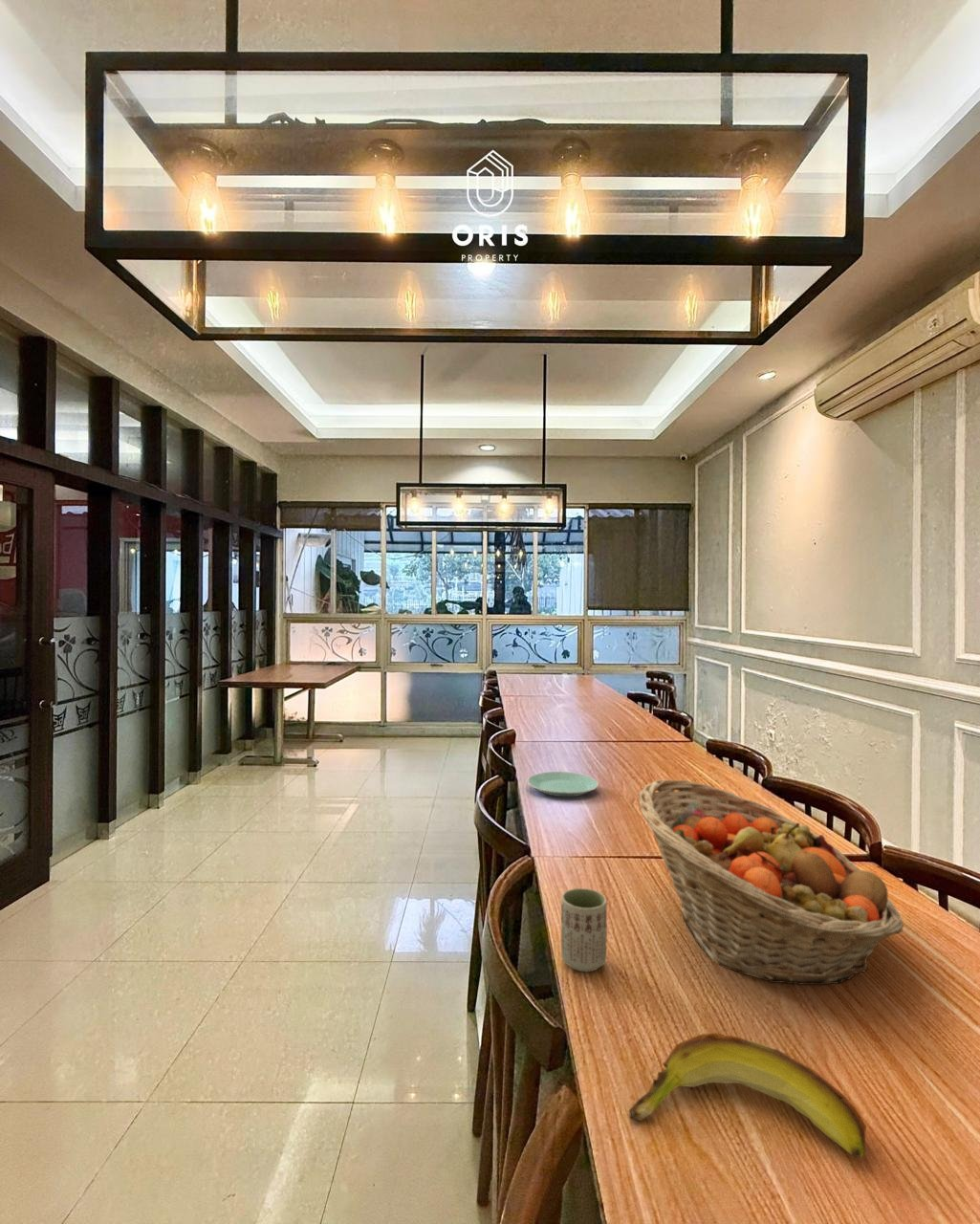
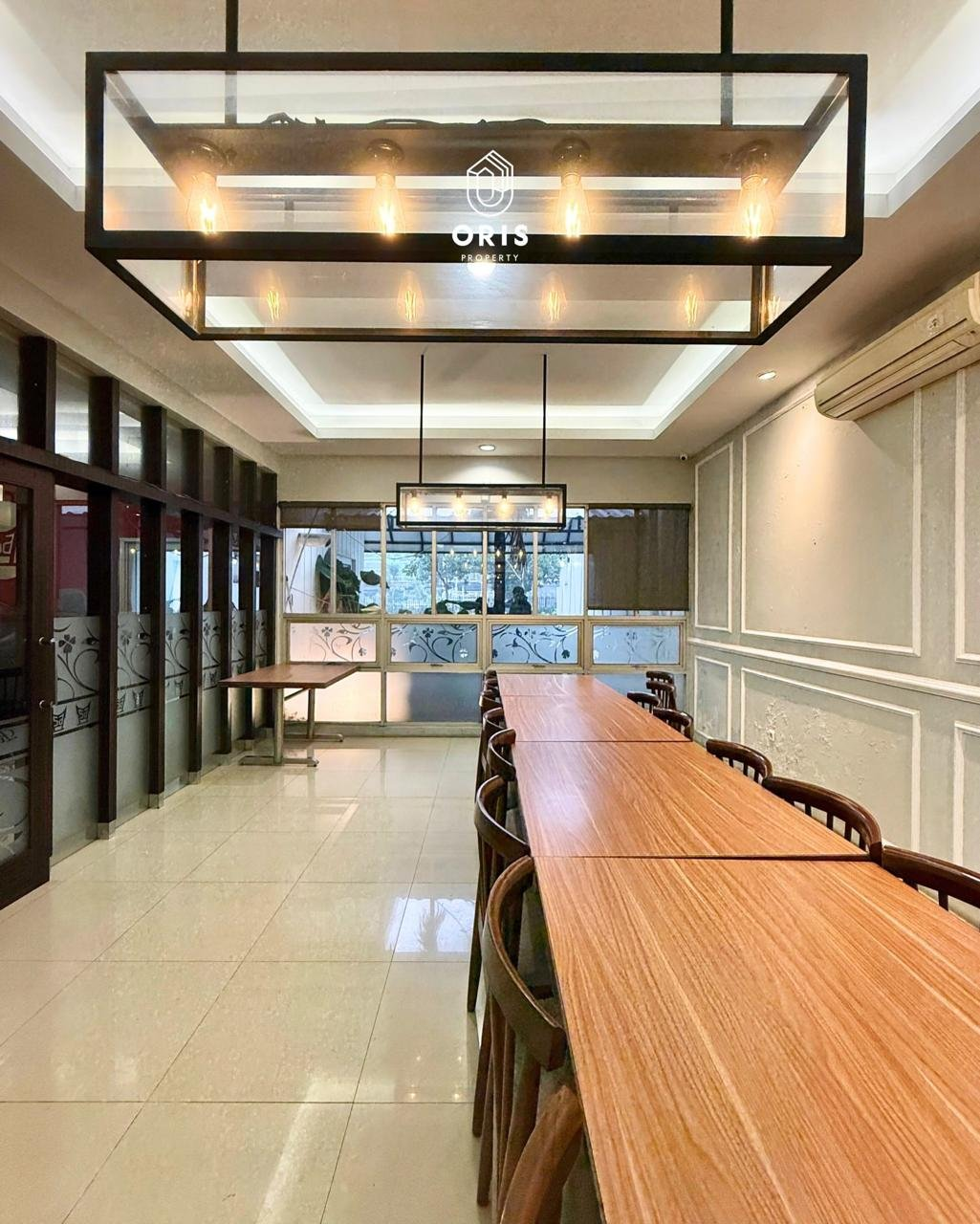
- banana (746, 1085)
- cup (583, 929)
- fruit basket (756, 865)
- plate (562, 785)
